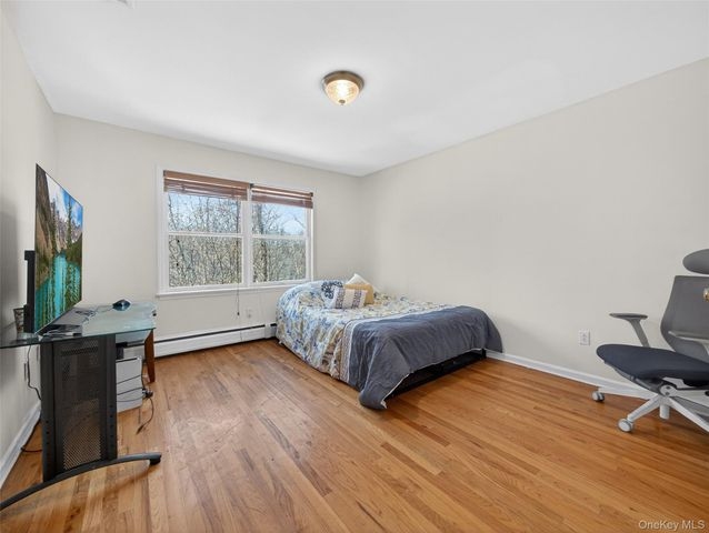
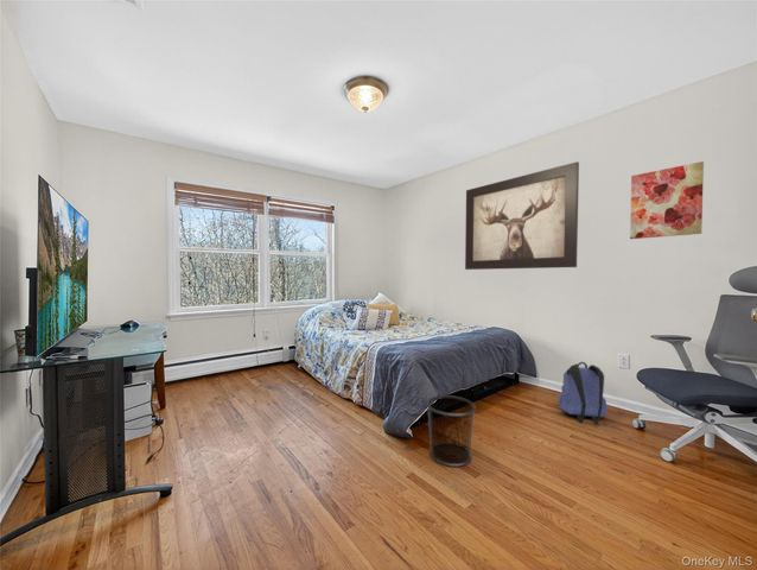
+ backpack (584, 391)
+ wall art (514, 223)
+ waste bin (450, 429)
+ wall art (664, 202)
